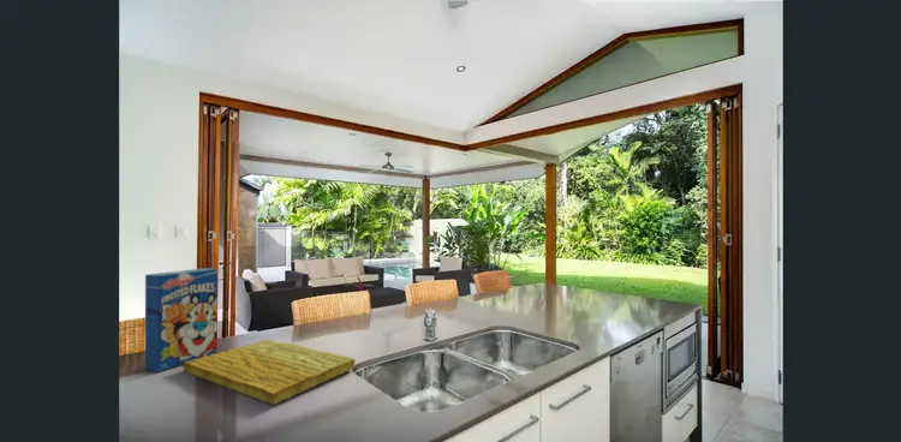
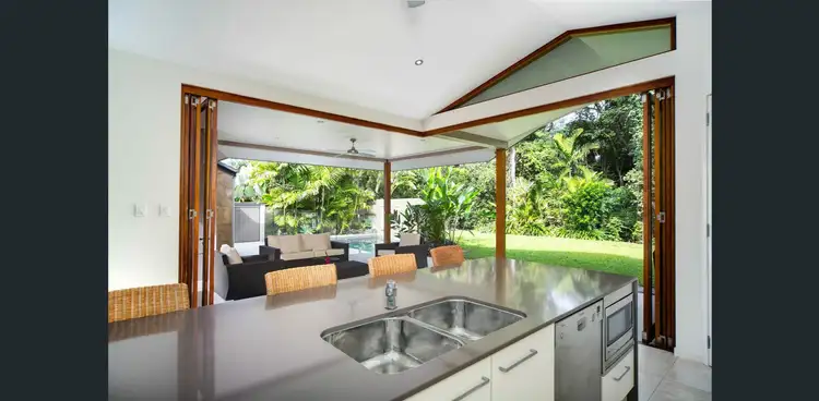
- cutting board (269, 363)
- cereal box (183, 316)
